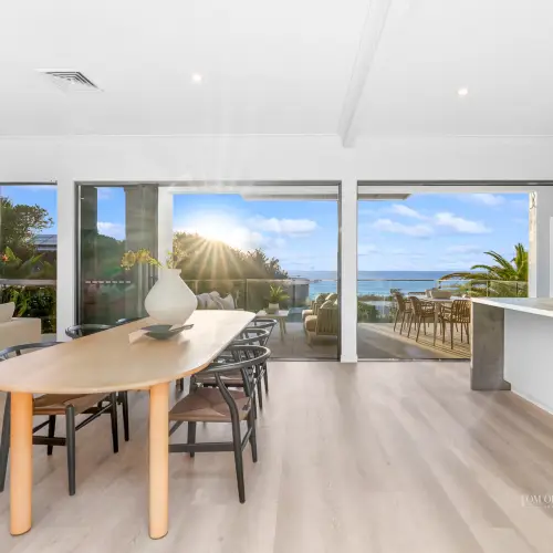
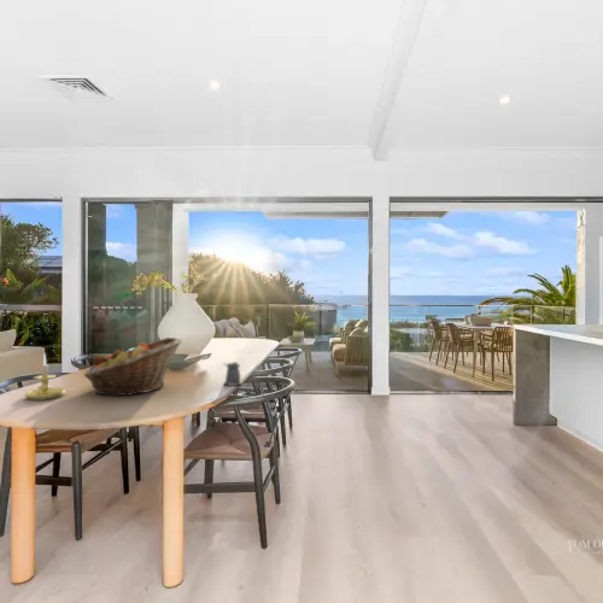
+ candle holder (43, 375)
+ fruit basket (134, 363)
+ pepper shaker (232, 371)
